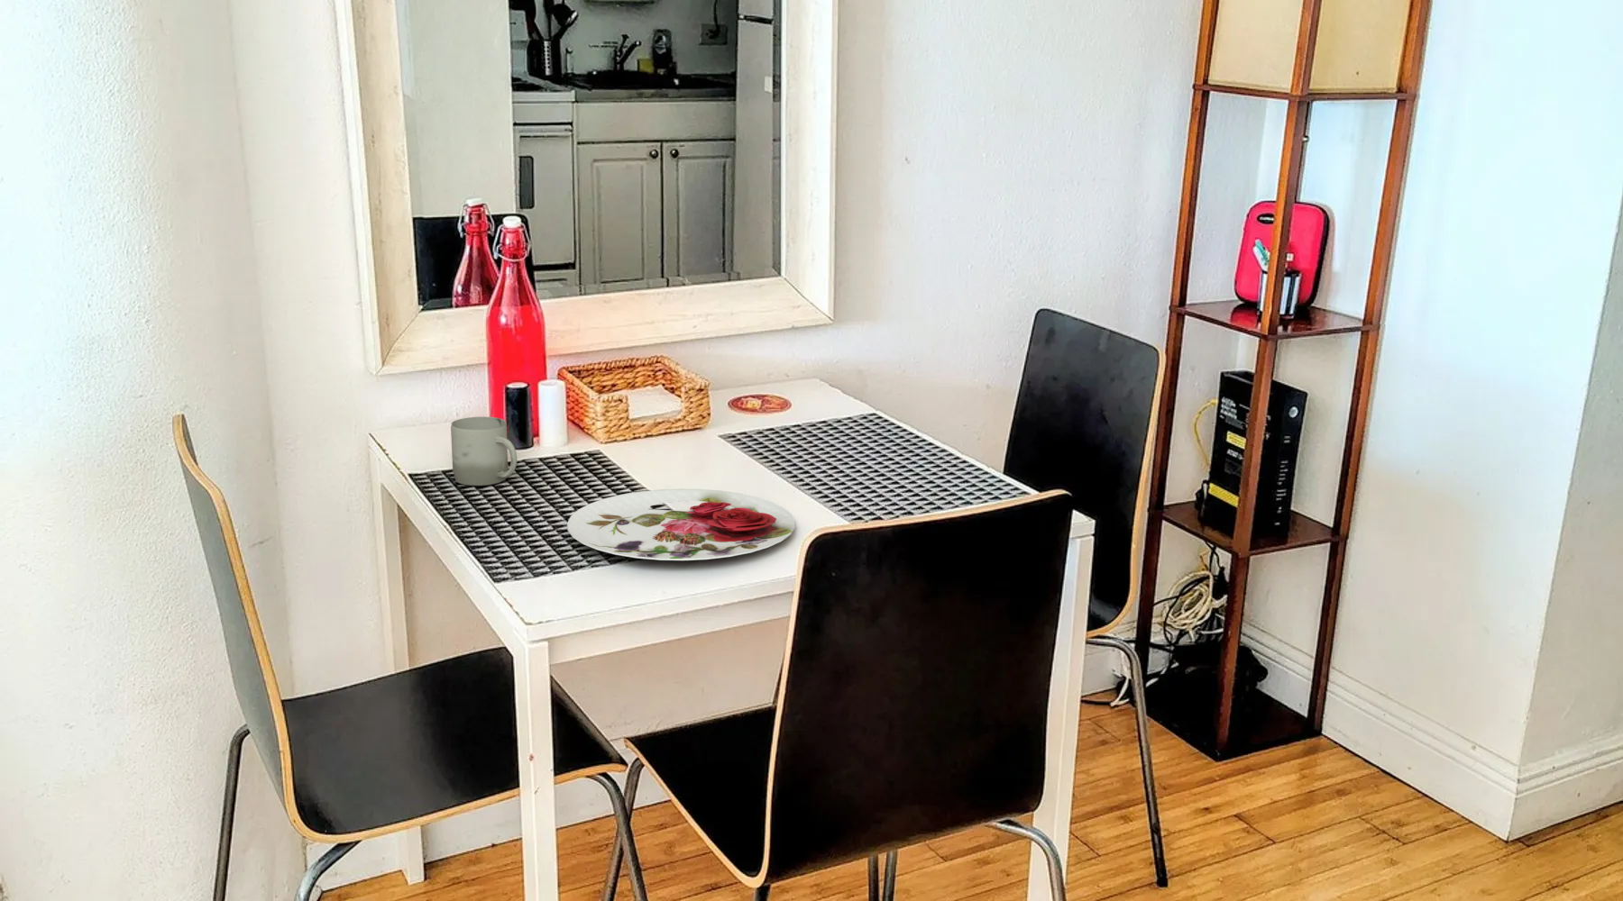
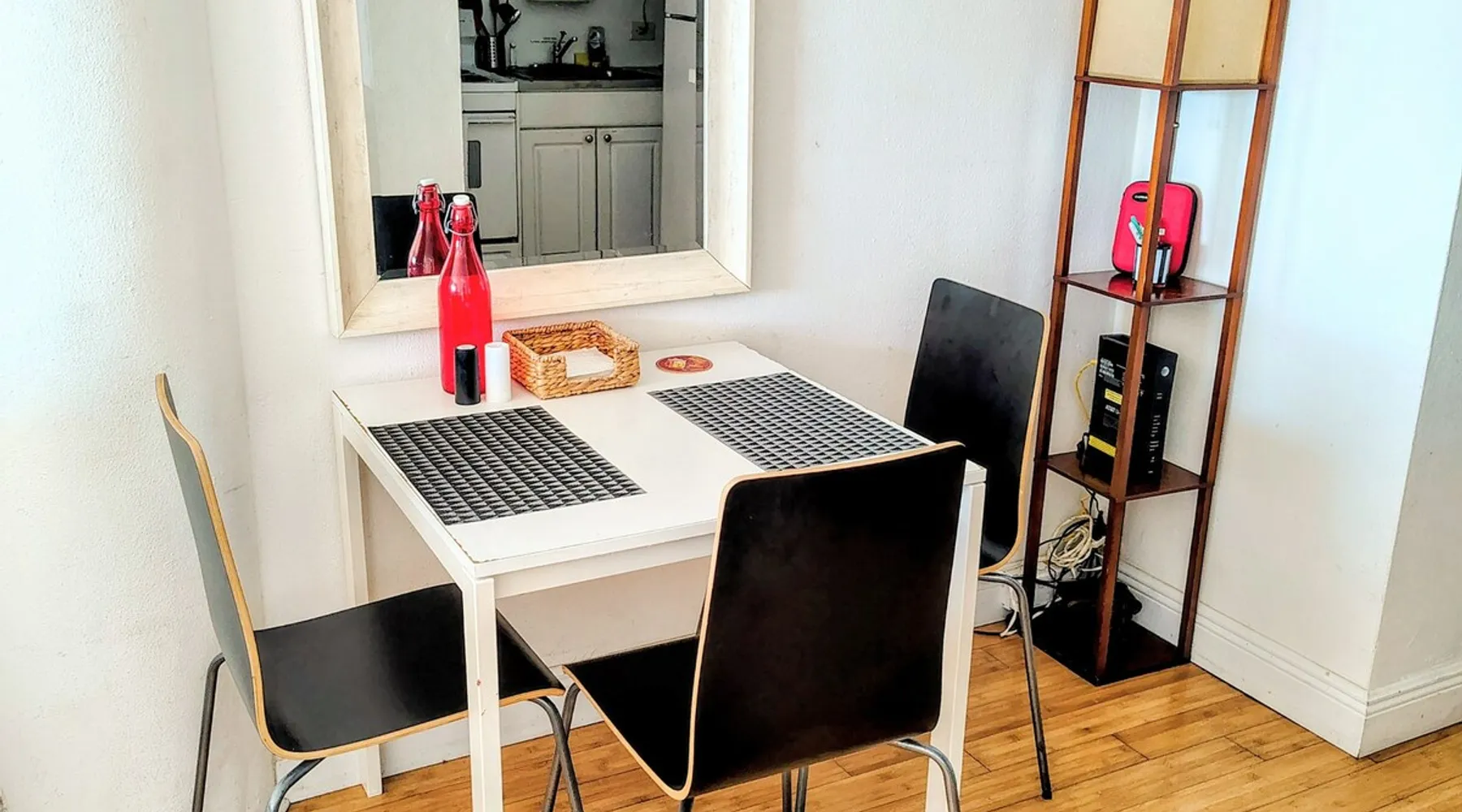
- cup (487, 453)
- plate (682, 520)
